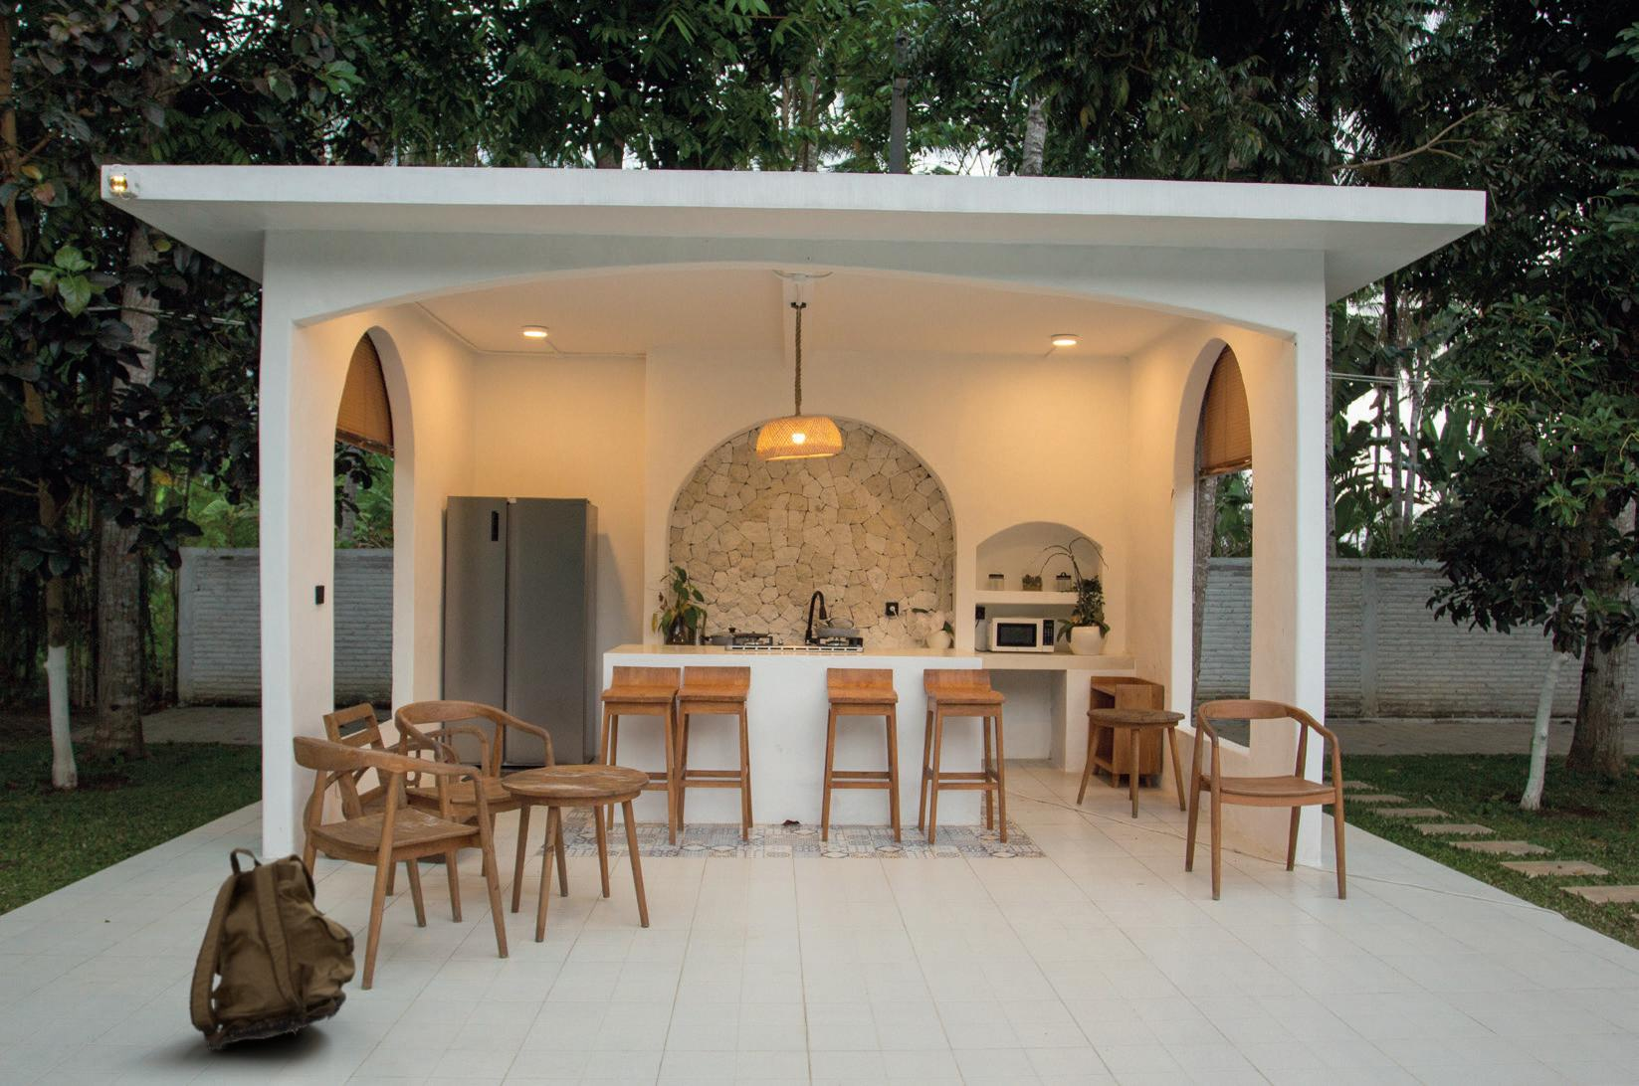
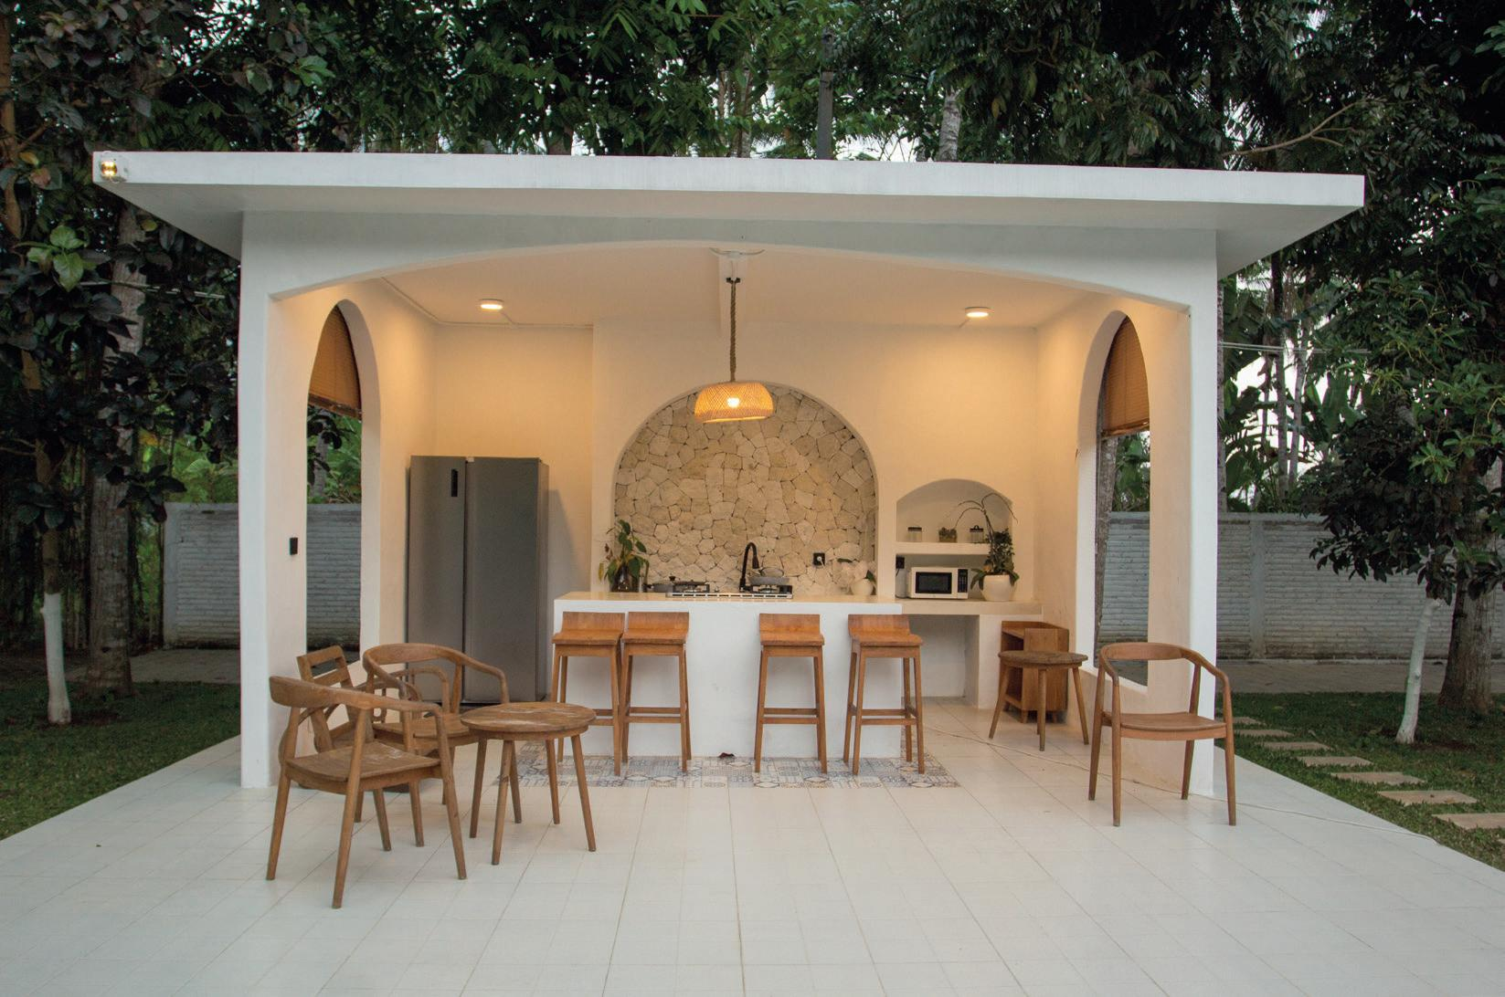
- backpack (278, 942)
